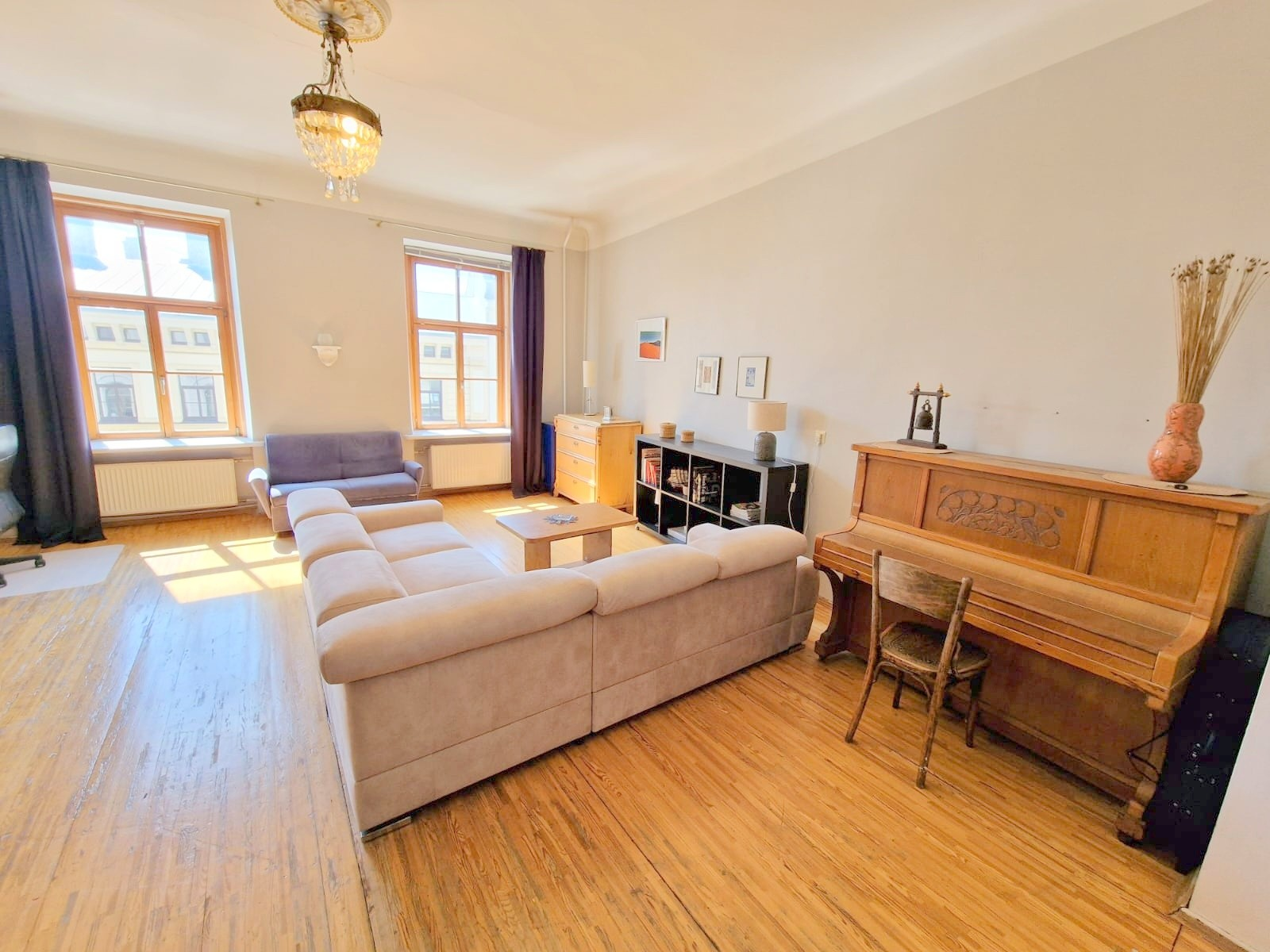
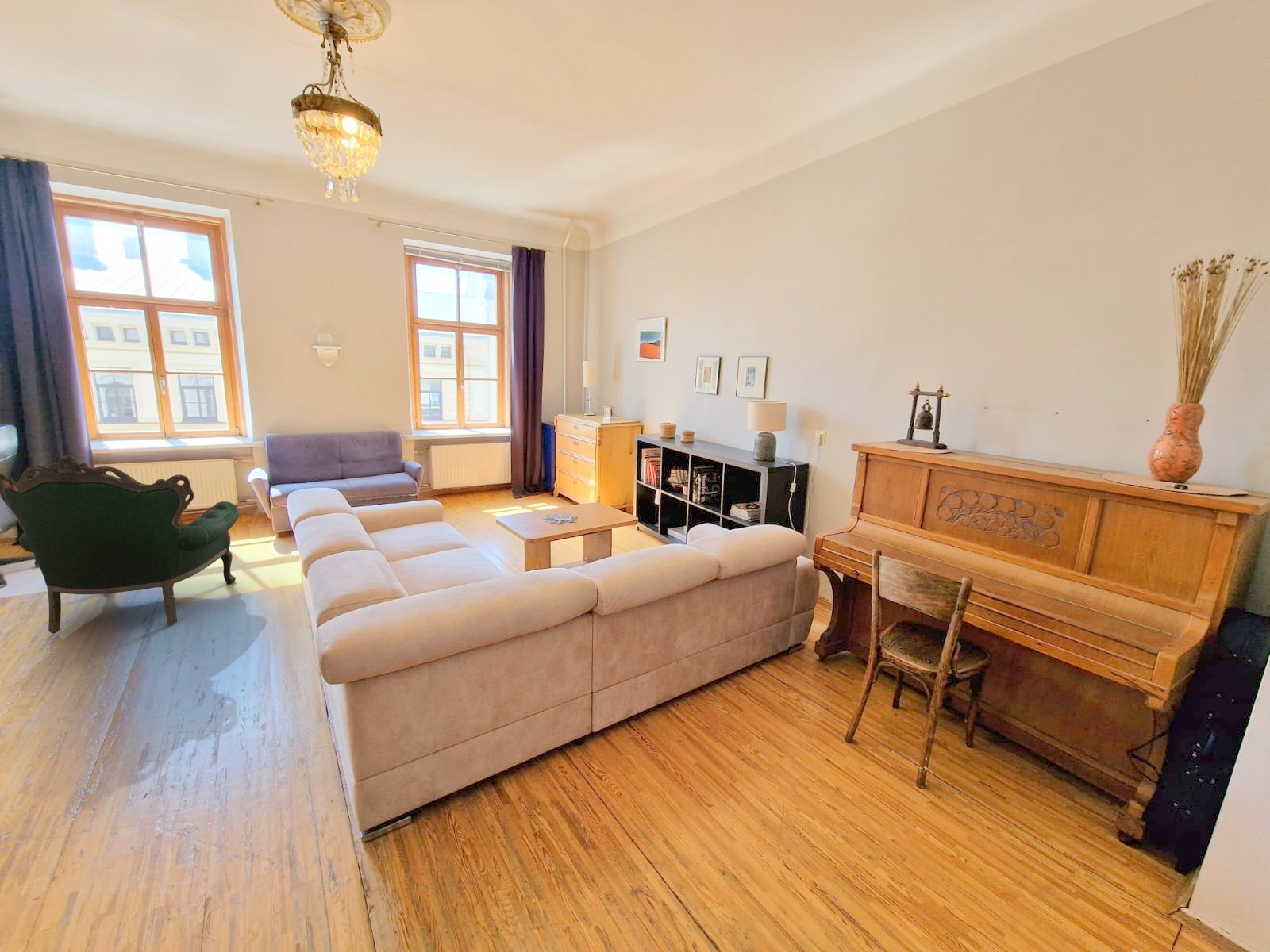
+ armchair (132, 528)
